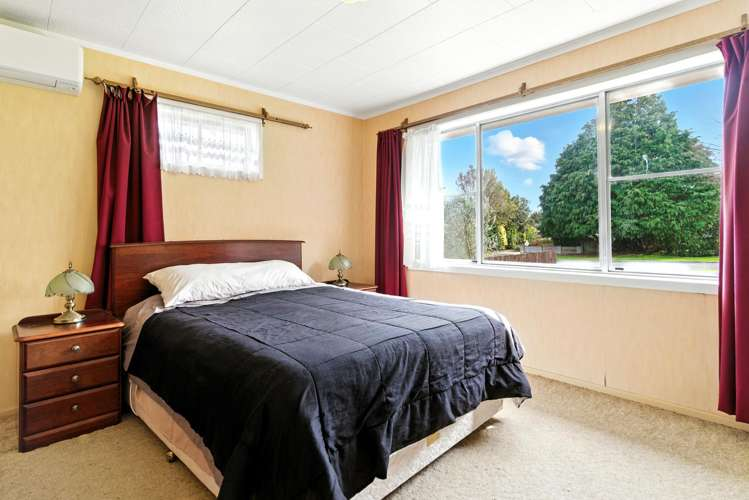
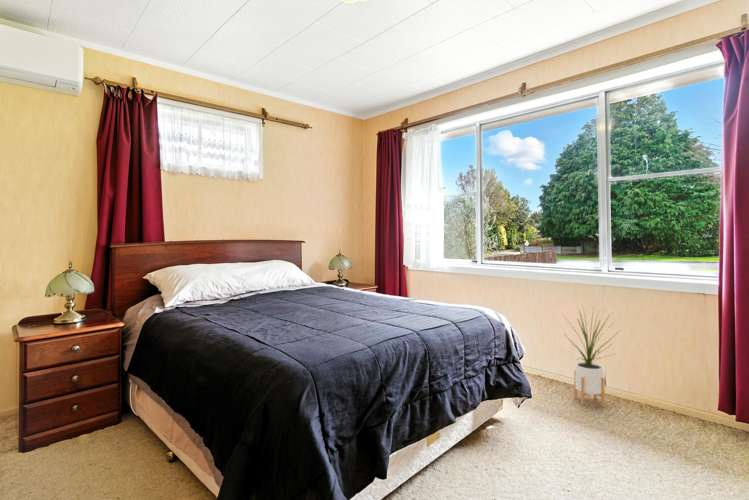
+ house plant (587, 353)
